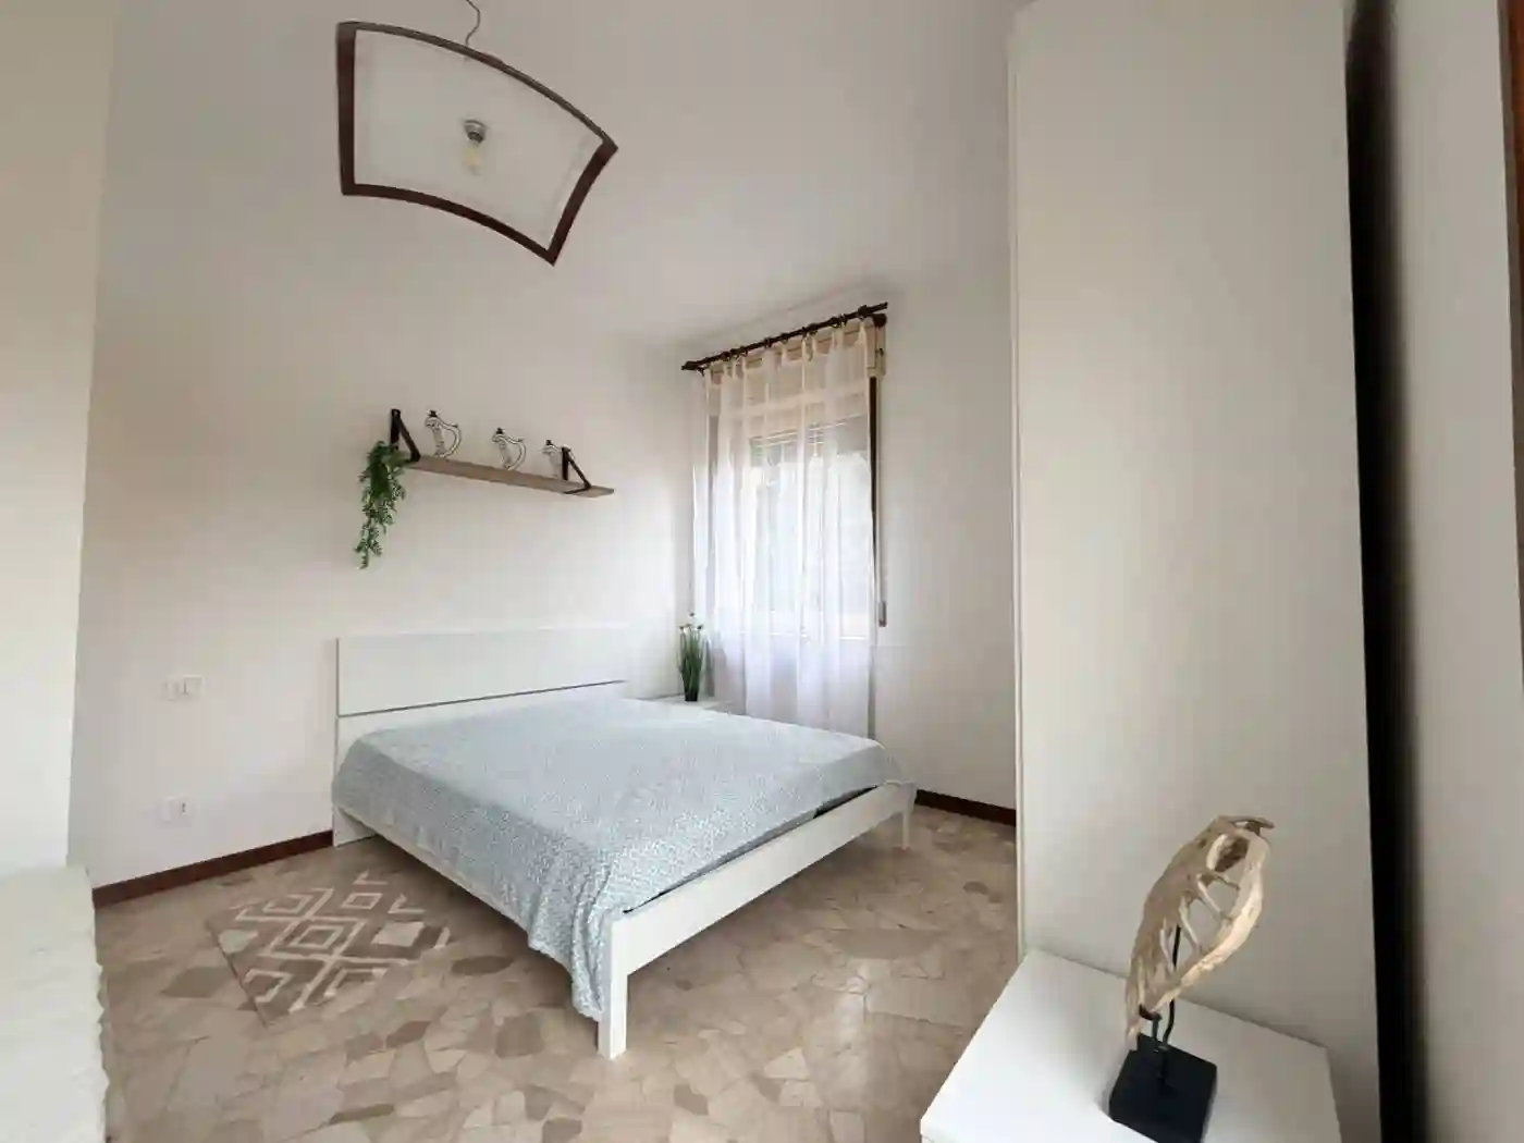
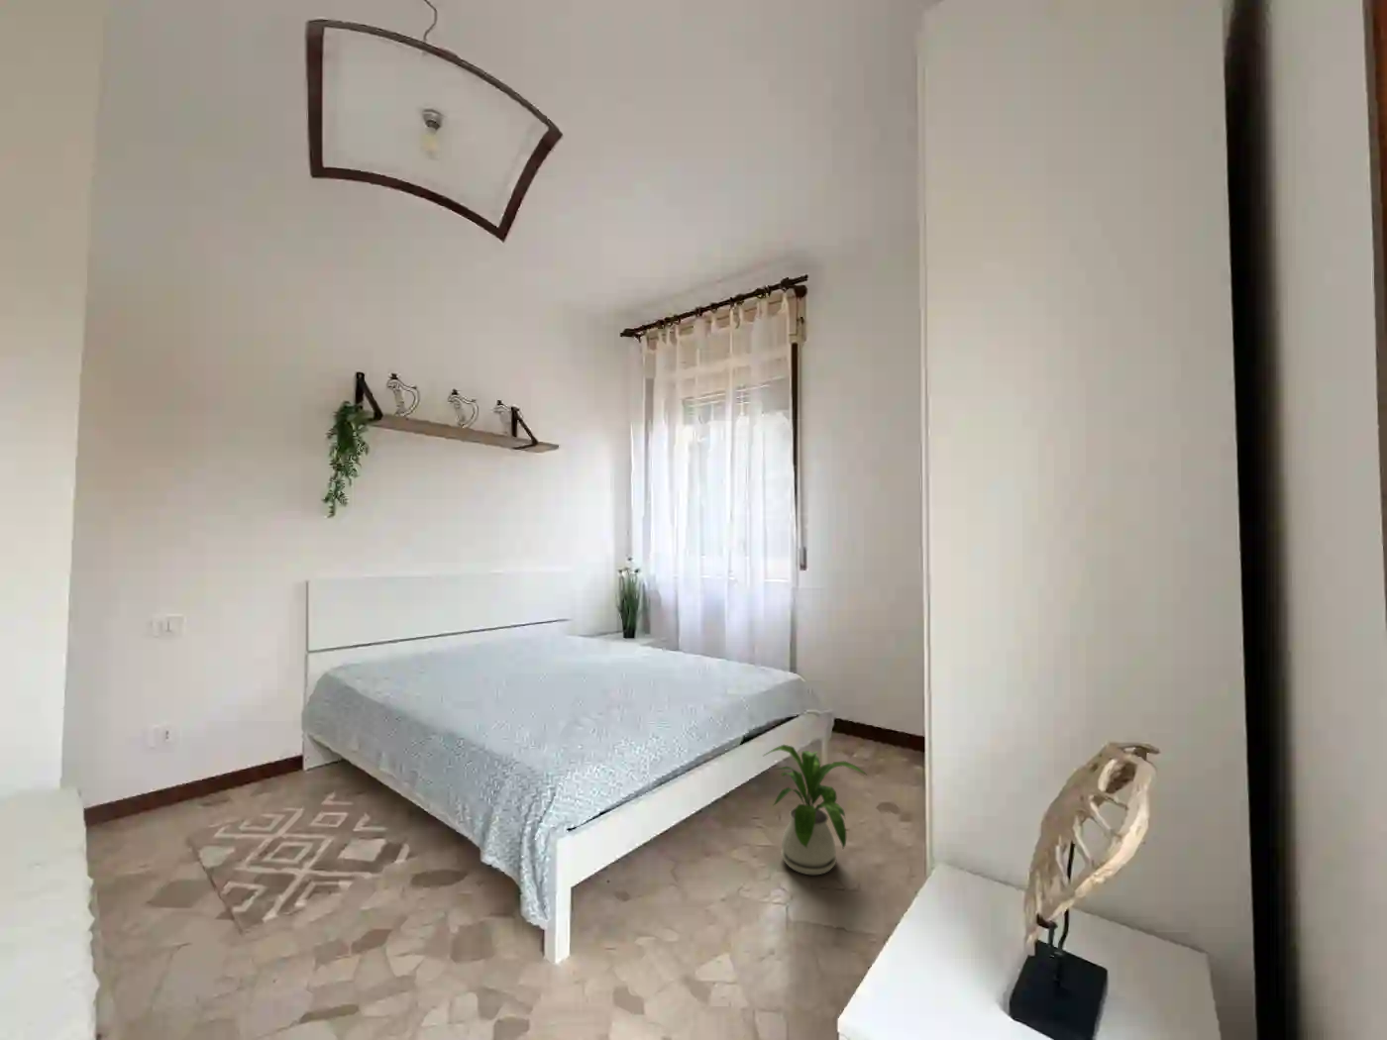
+ house plant (816, 795)
